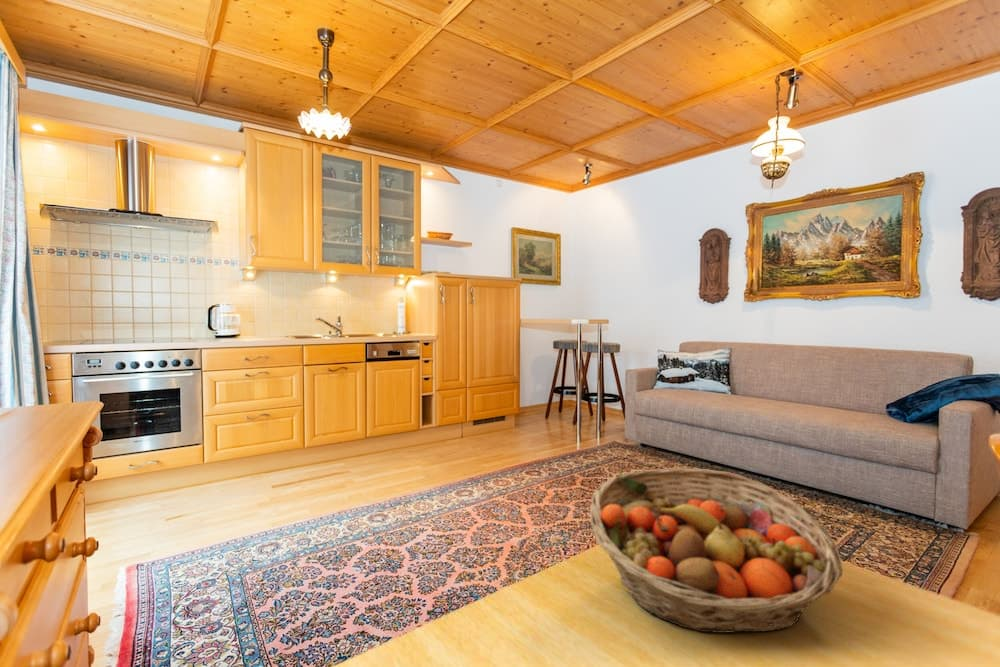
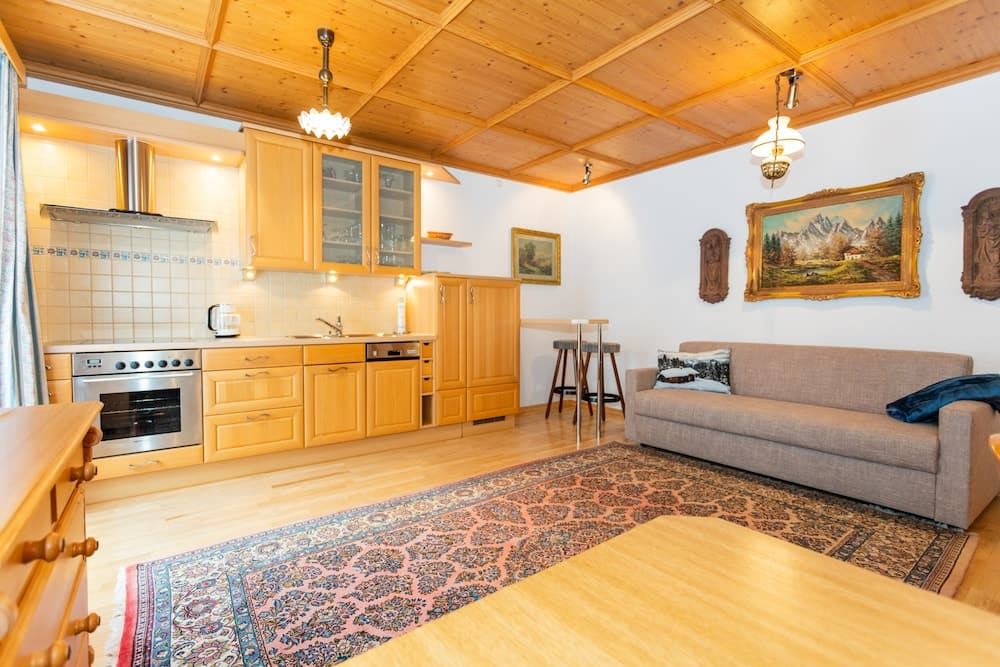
- fruit basket (705, 541)
